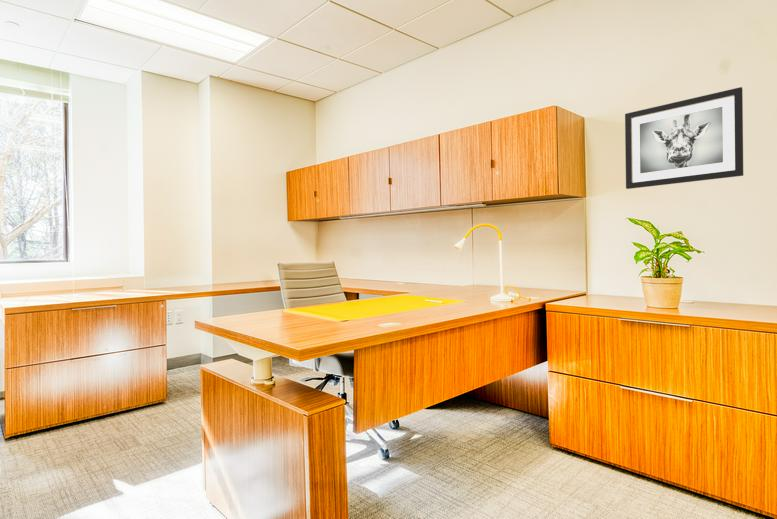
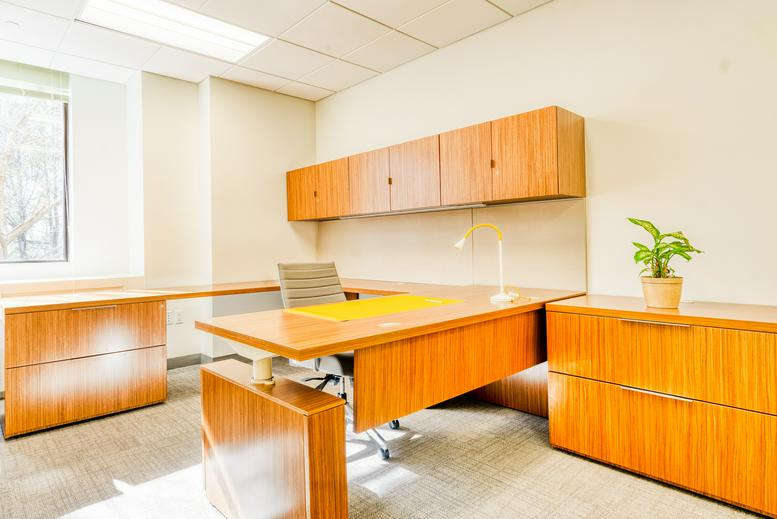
- wall art (679, 142)
